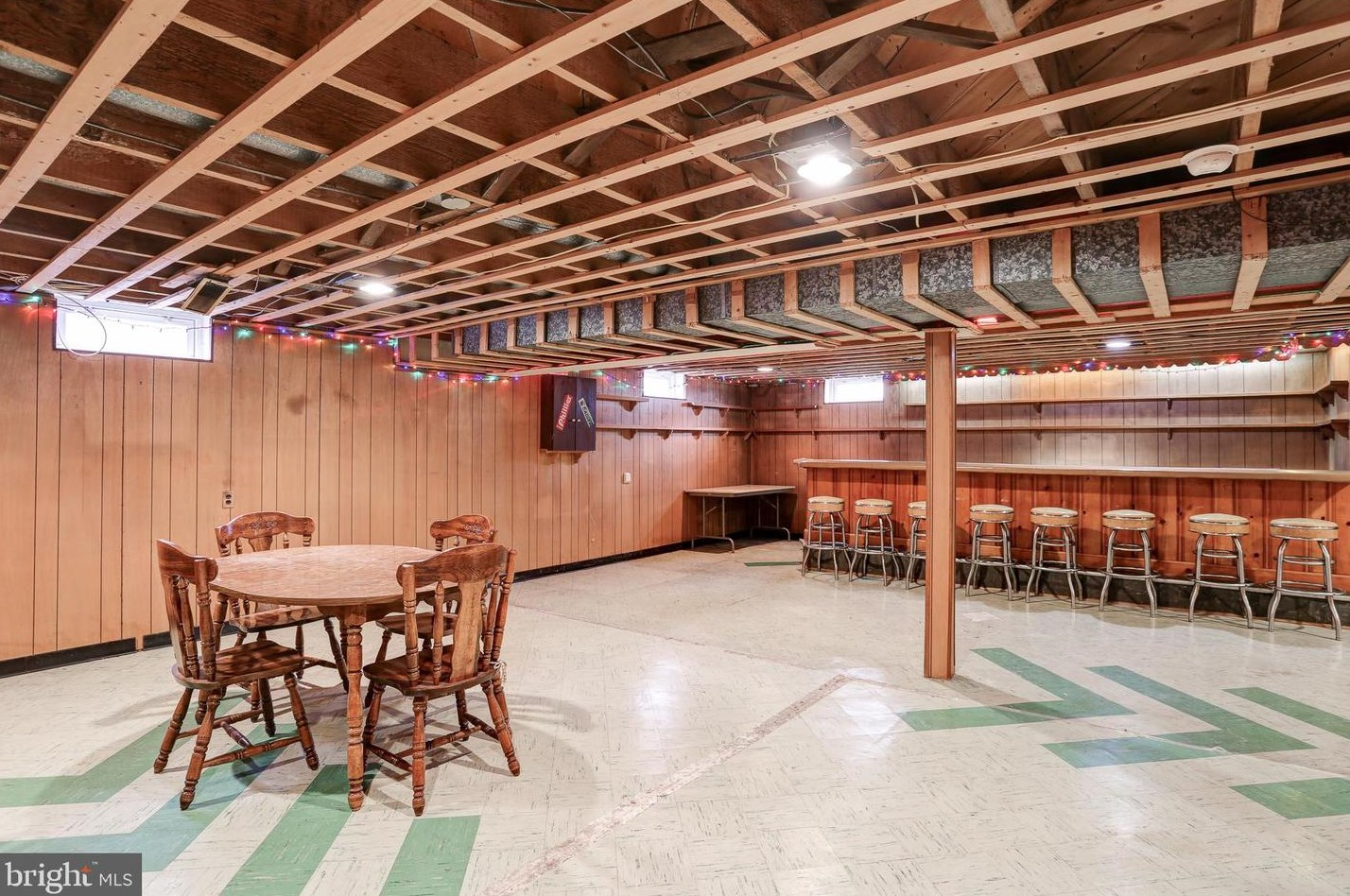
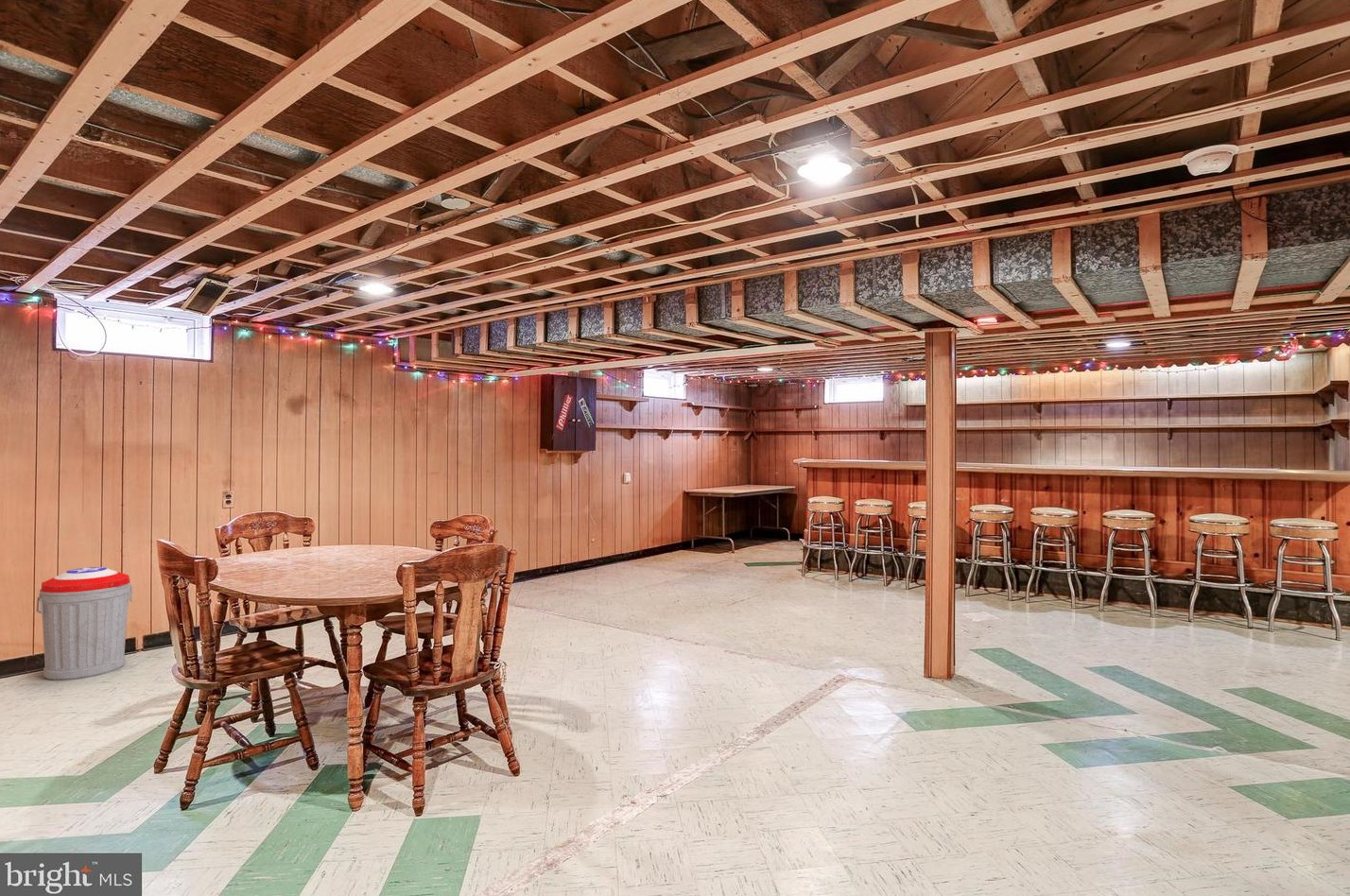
+ trash can (86, 619)
